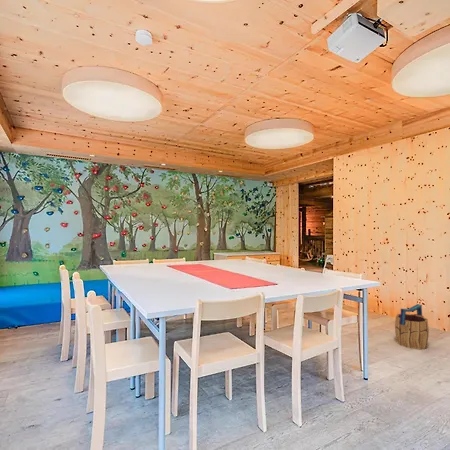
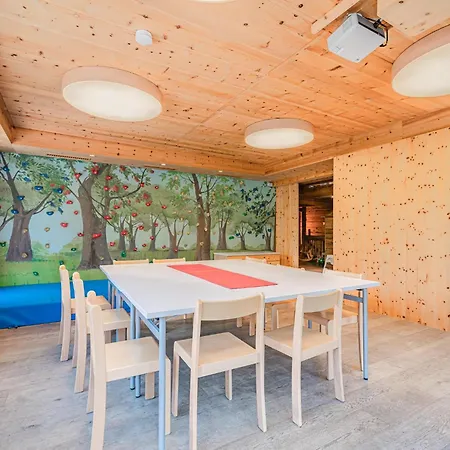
- bucket (411, 325)
